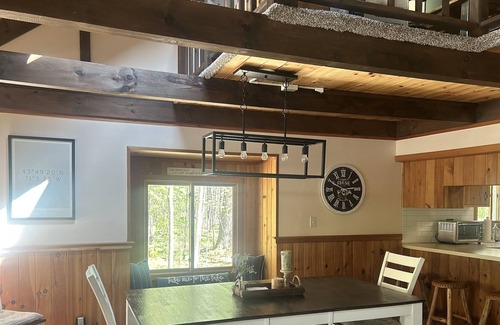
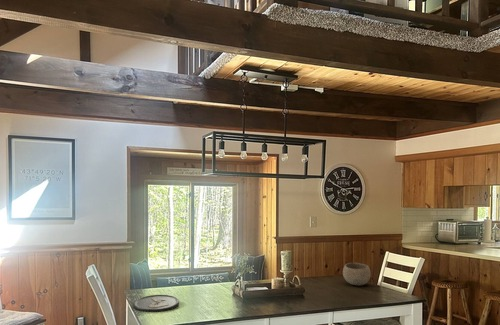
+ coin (156, 303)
+ bowl (356, 274)
